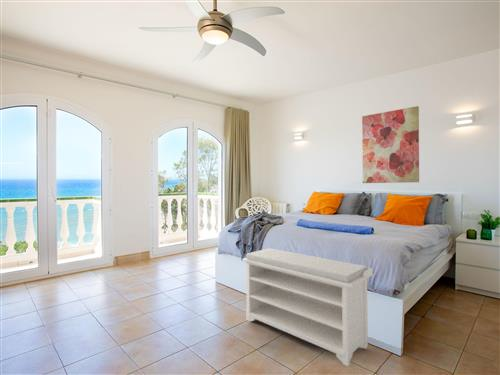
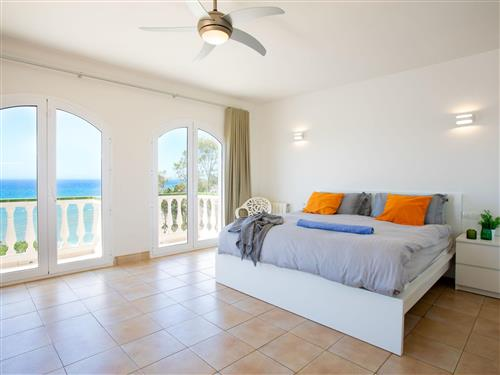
- wall art (388, 147)
- bench (301, 295)
